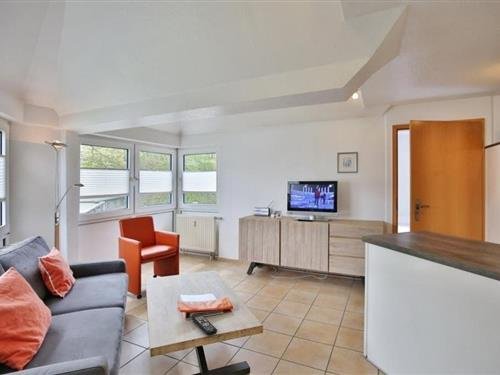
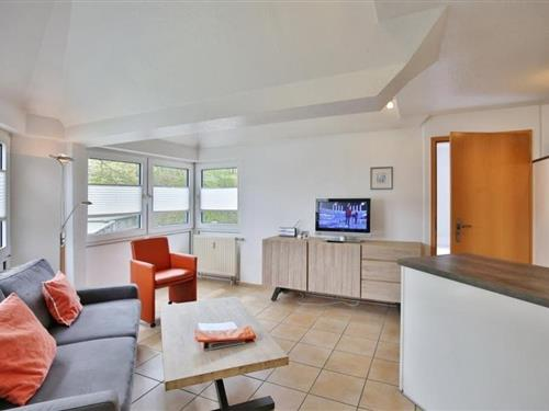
- remote control (203, 324)
